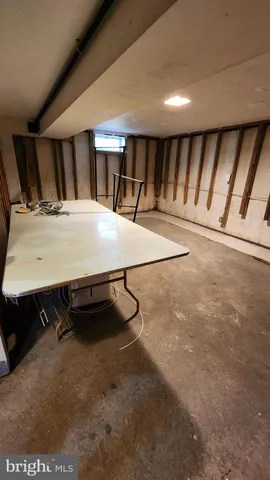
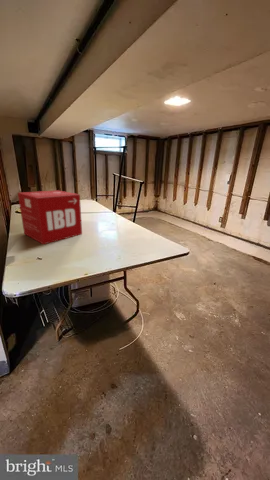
+ product box (51, 214)
